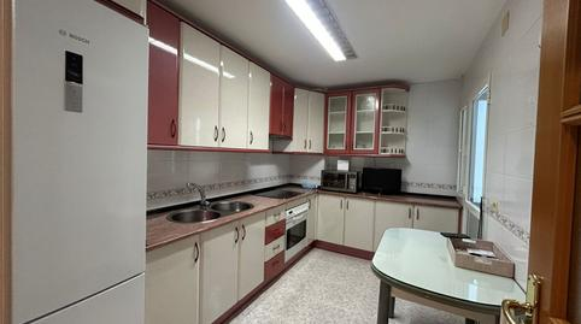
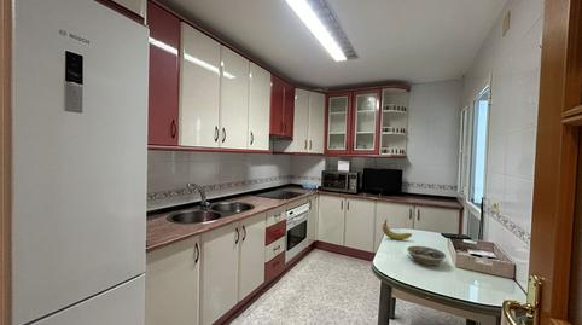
+ fruit (396, 233)
+ bowl (425, 256)
